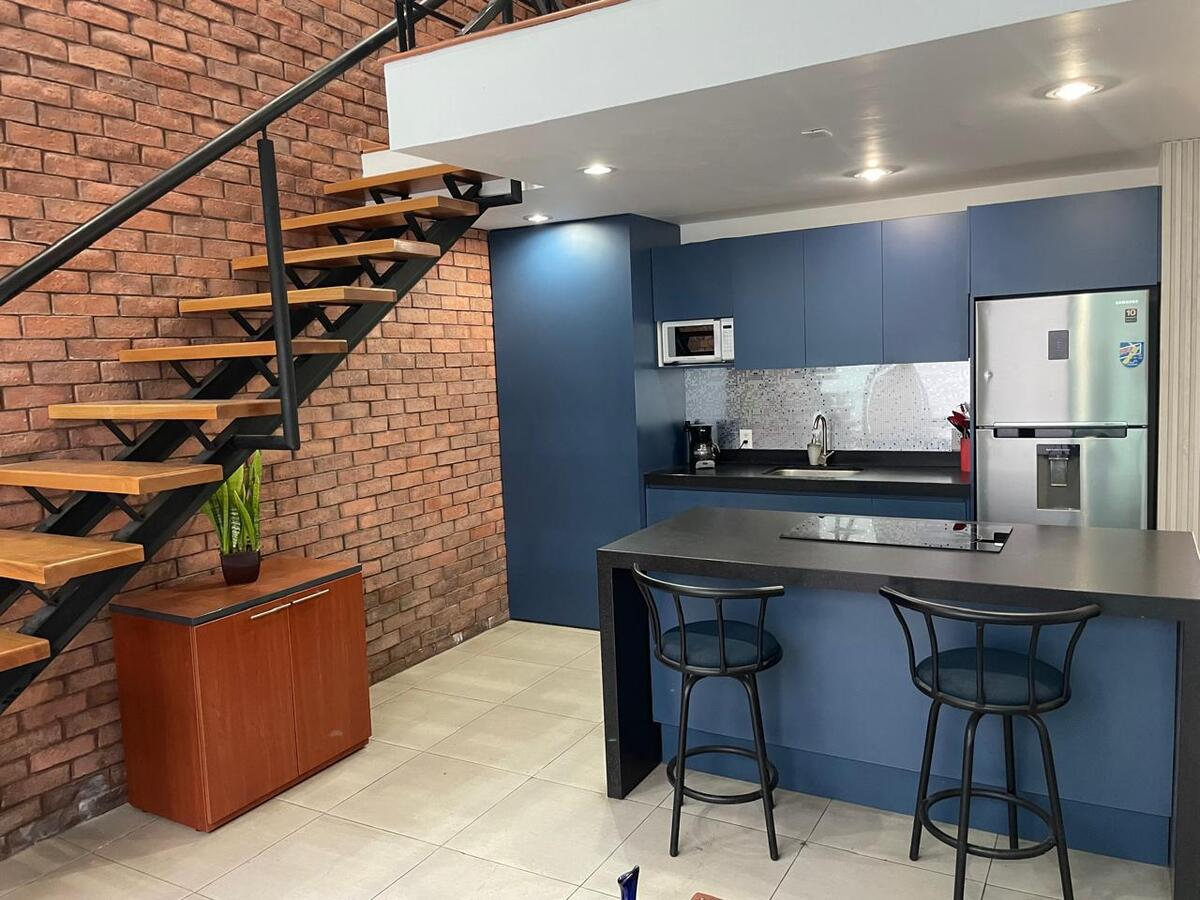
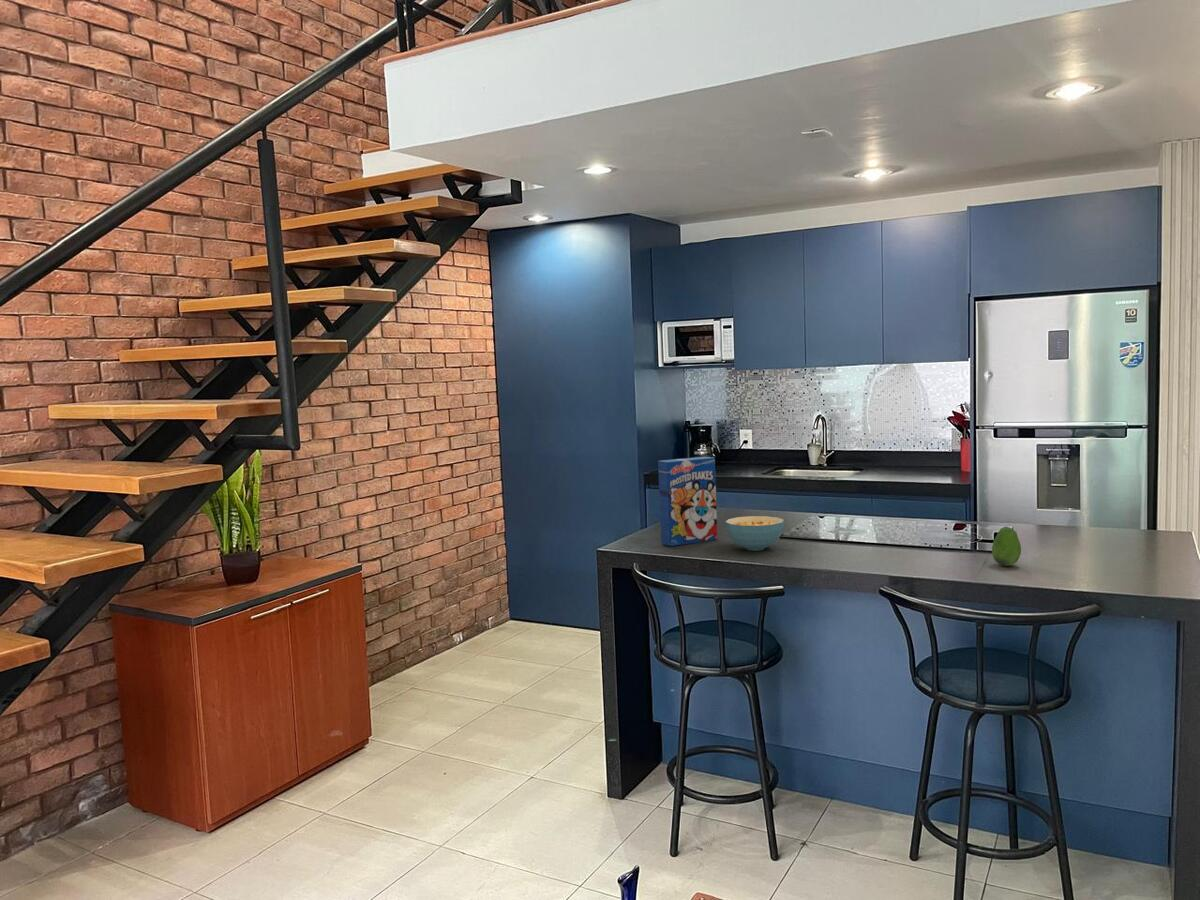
+ cereal bowl (755, 534)
+ fruit (1006, 545)
+ cereal box (688, 500)
